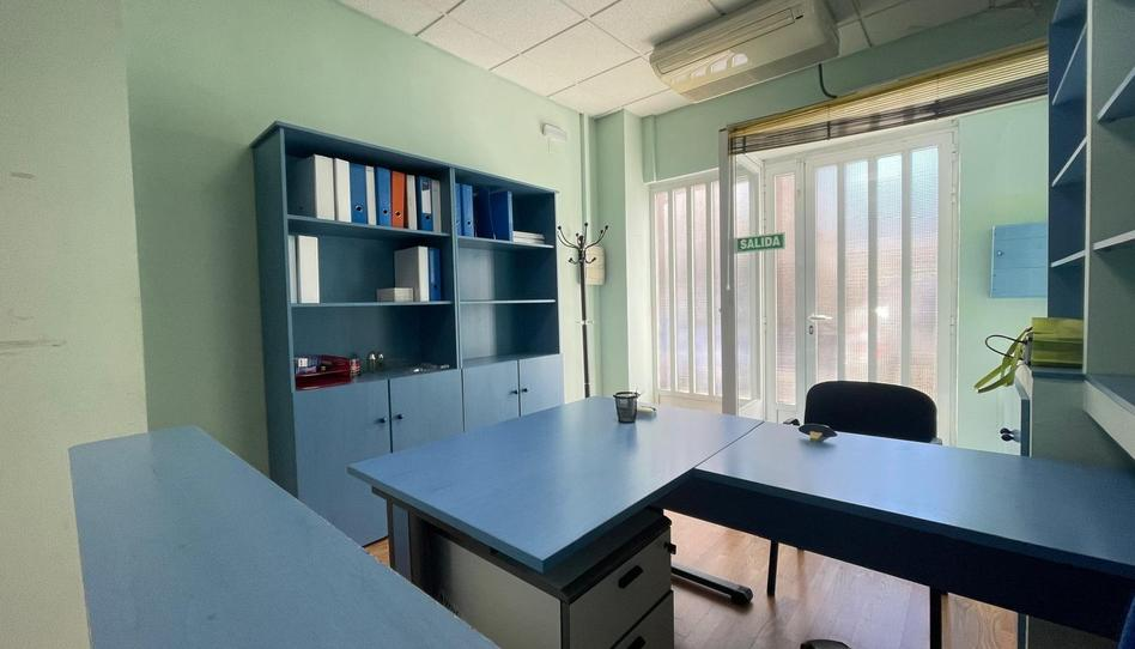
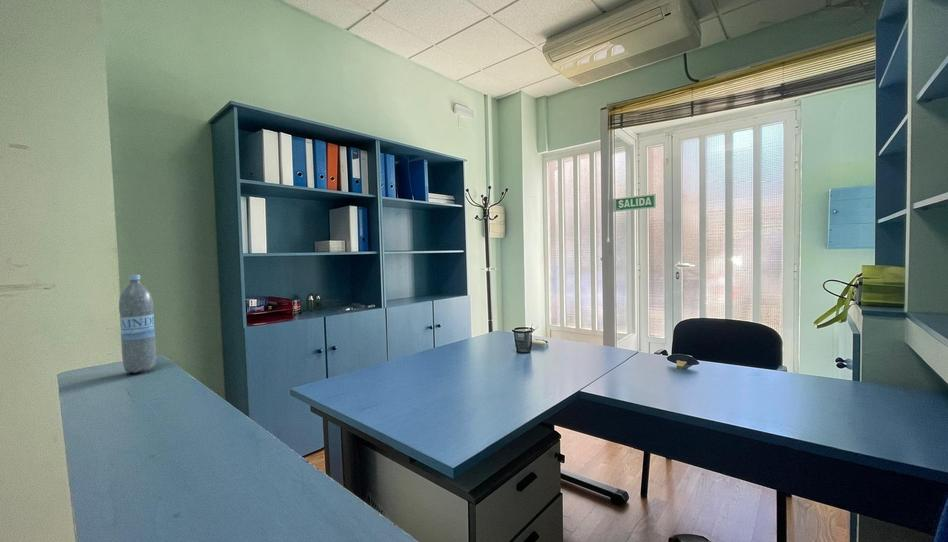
+ water bottle (137, 323)
